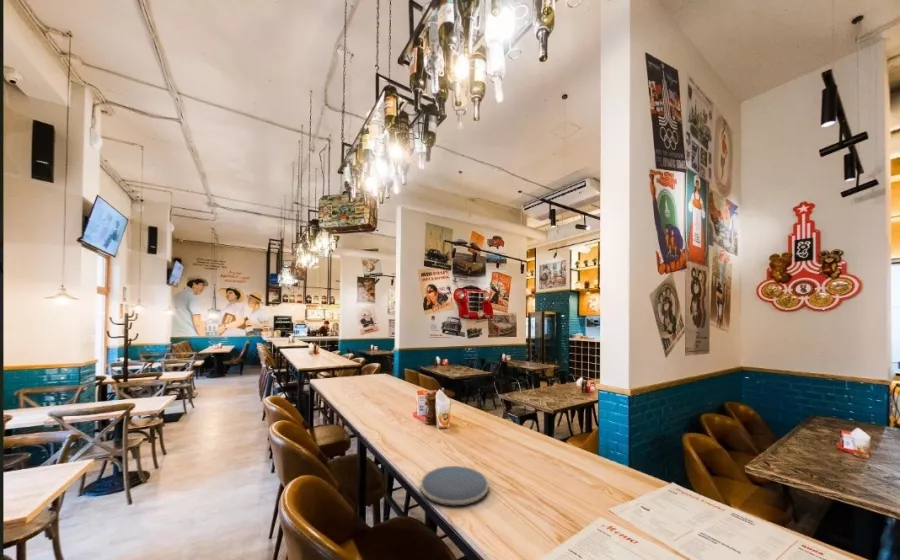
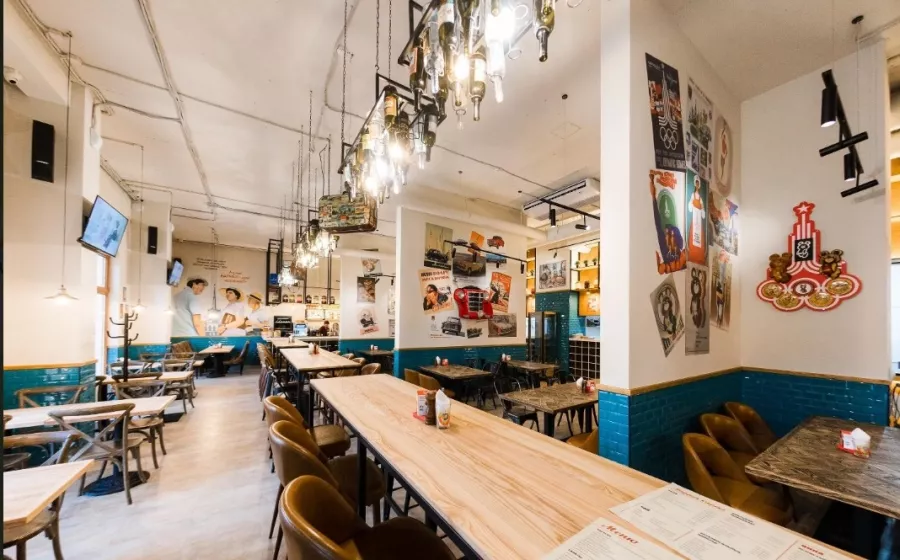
- plate (454, 485)
